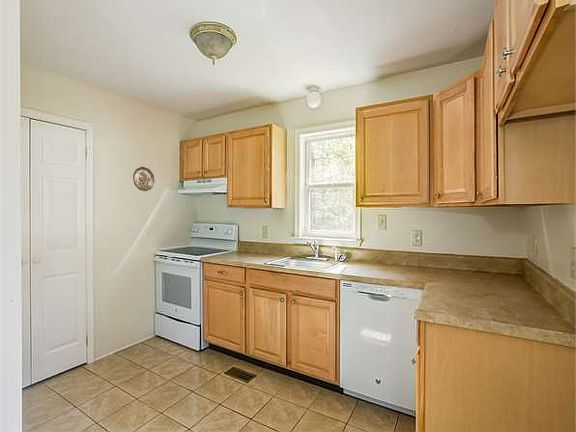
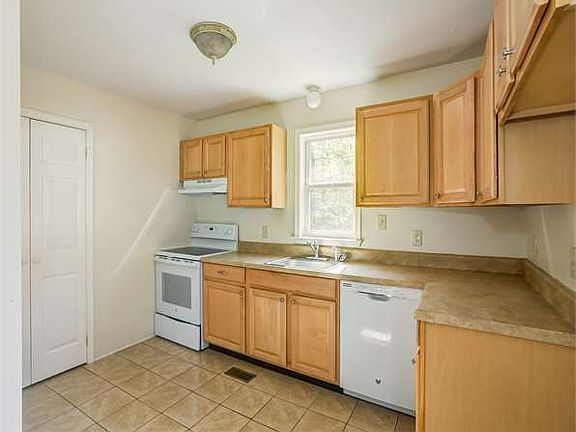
- decorative plate (143, 179)
